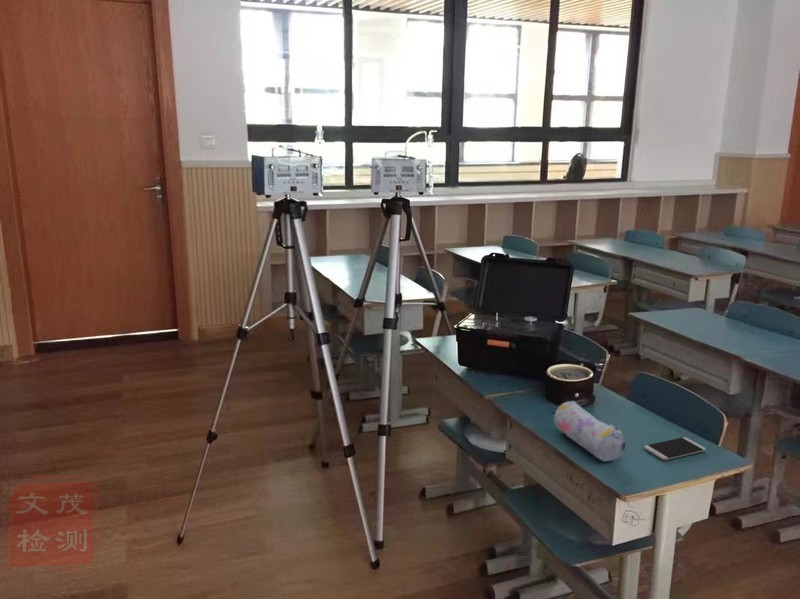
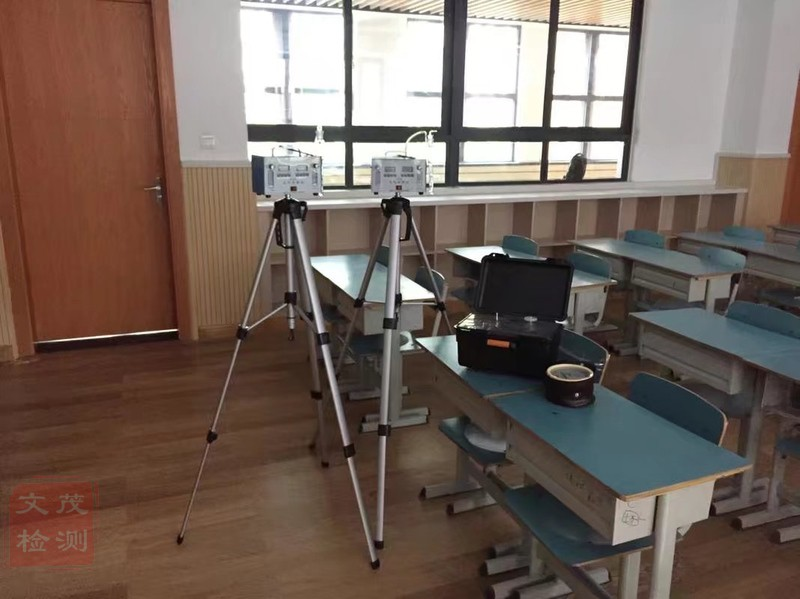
- smartphone (674, 448)
- pencil case (587, 429)
